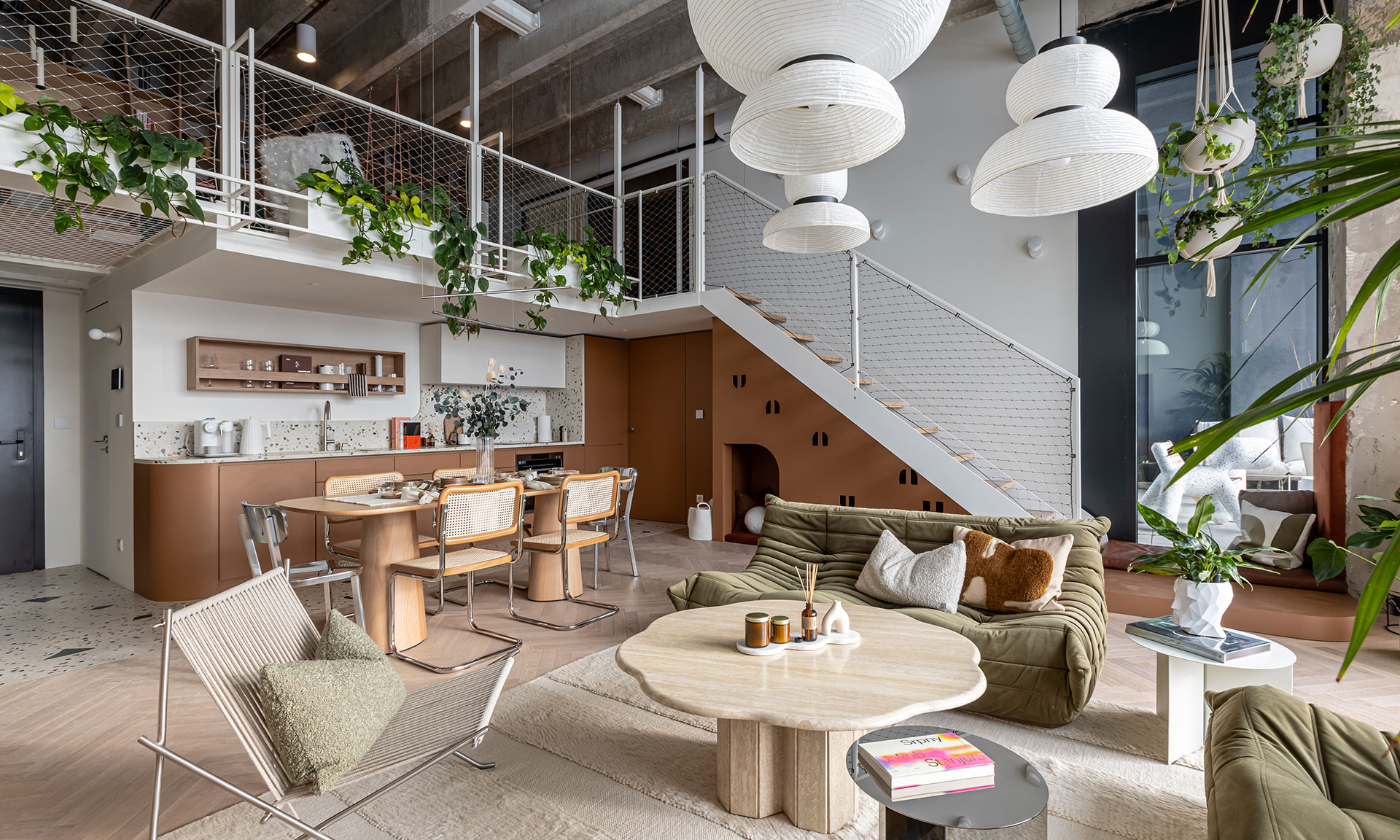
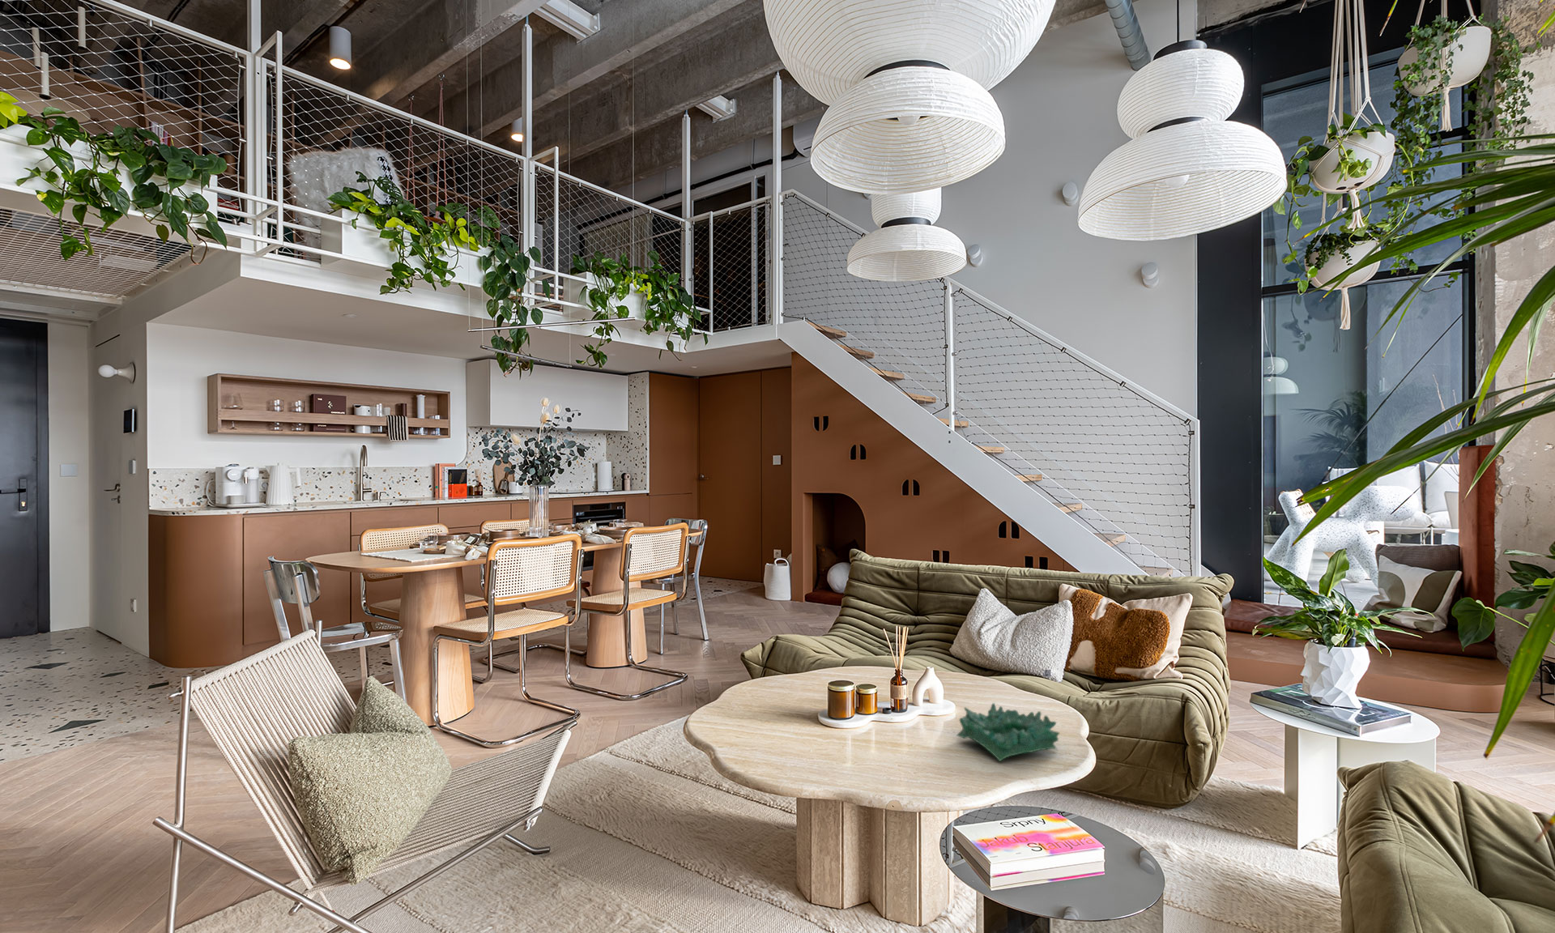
+ decorative bowl (1006, 731)
